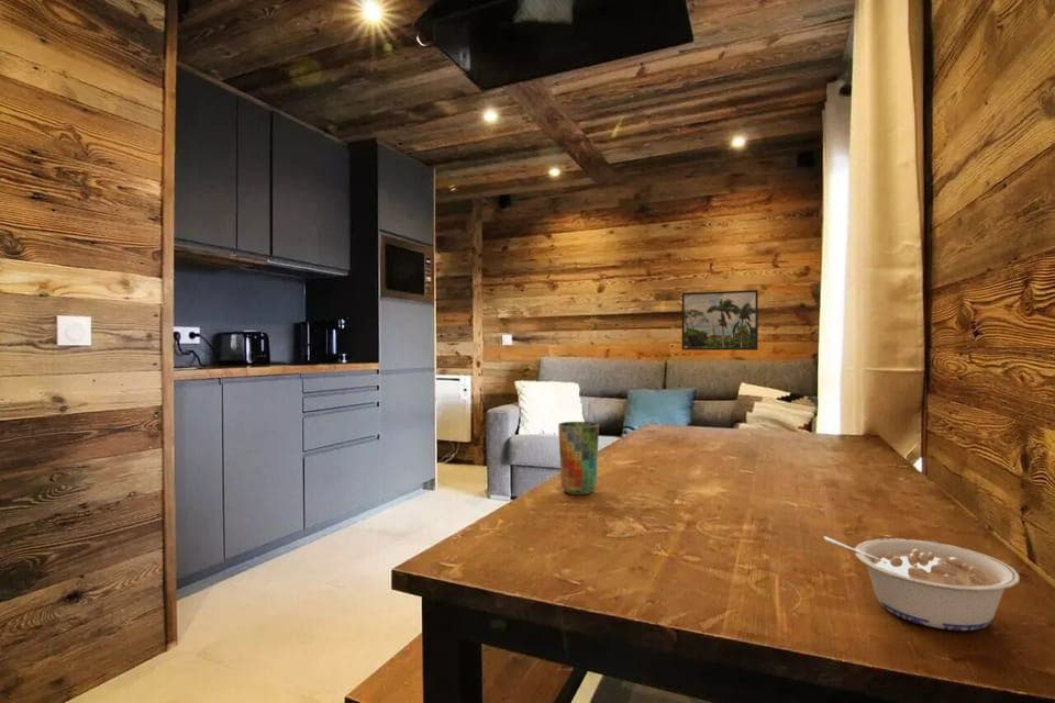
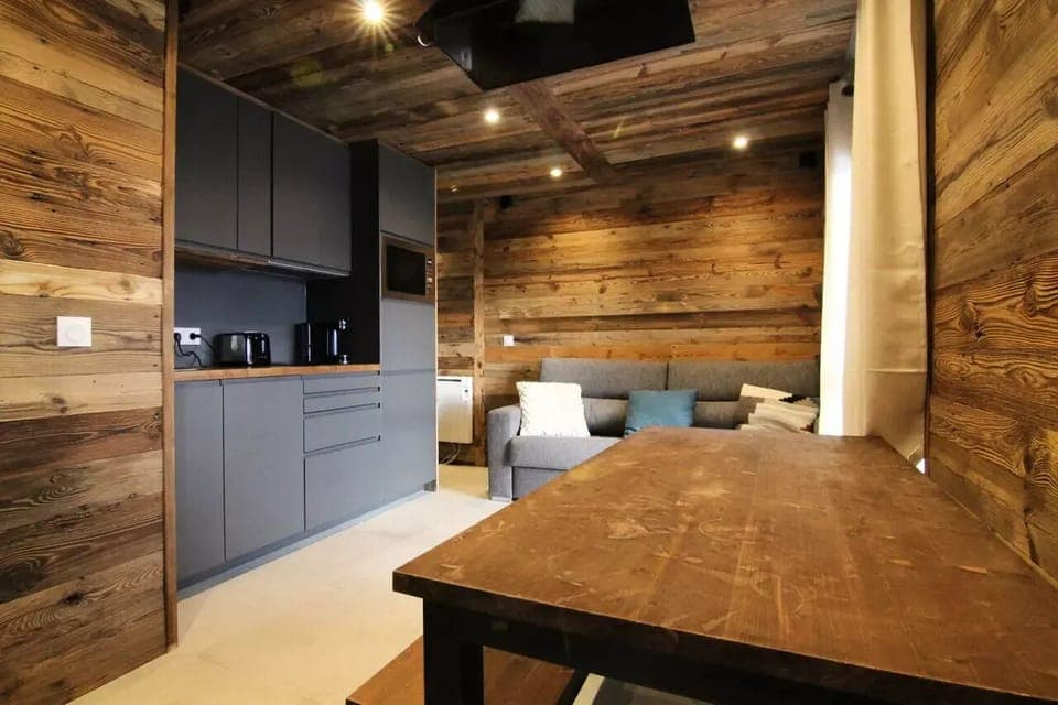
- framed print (719, 321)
- legume (926, 580)
- cup (578, 457)
